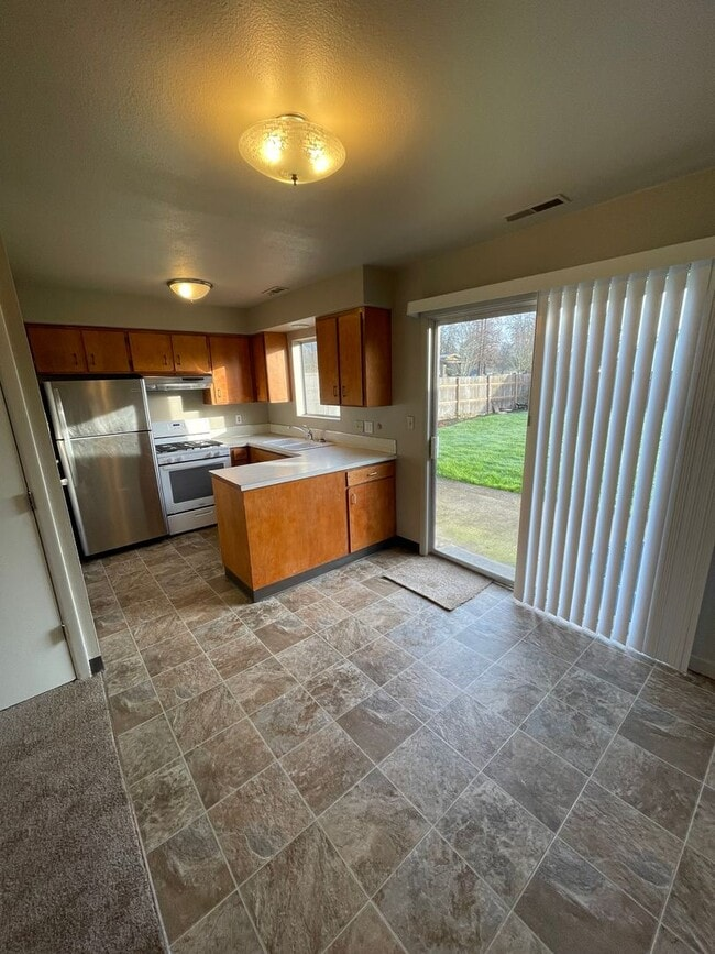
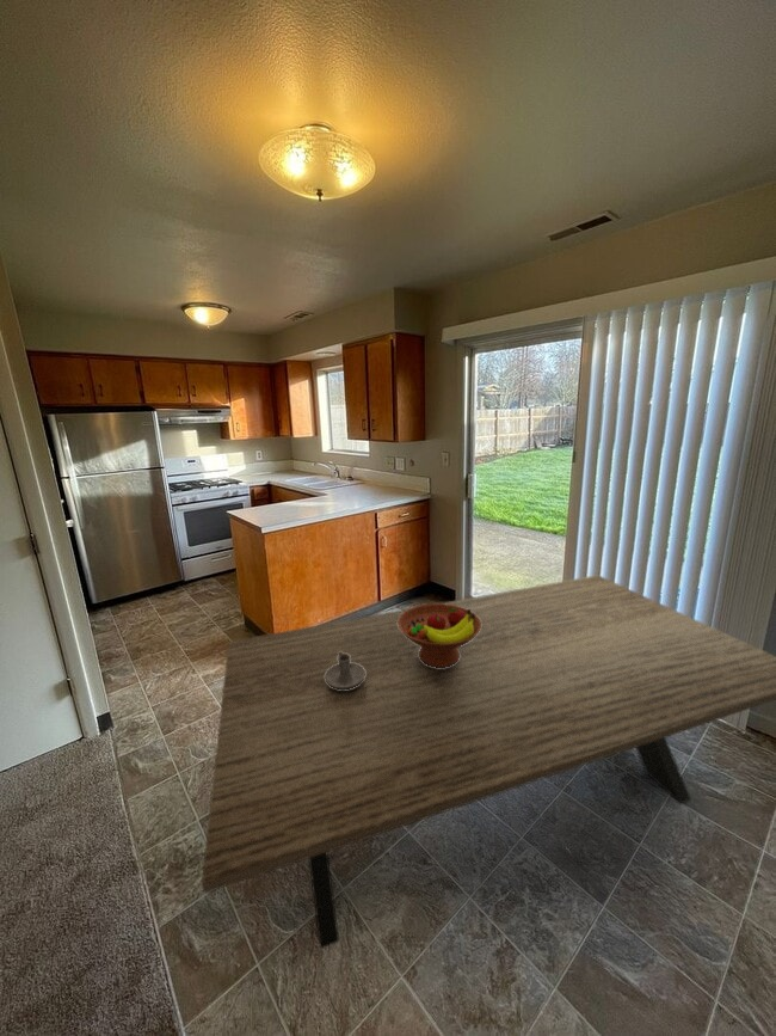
+ fruit bowl (438, 632)
+ dining table (489, 725)
+ candle holder (344, 666)
